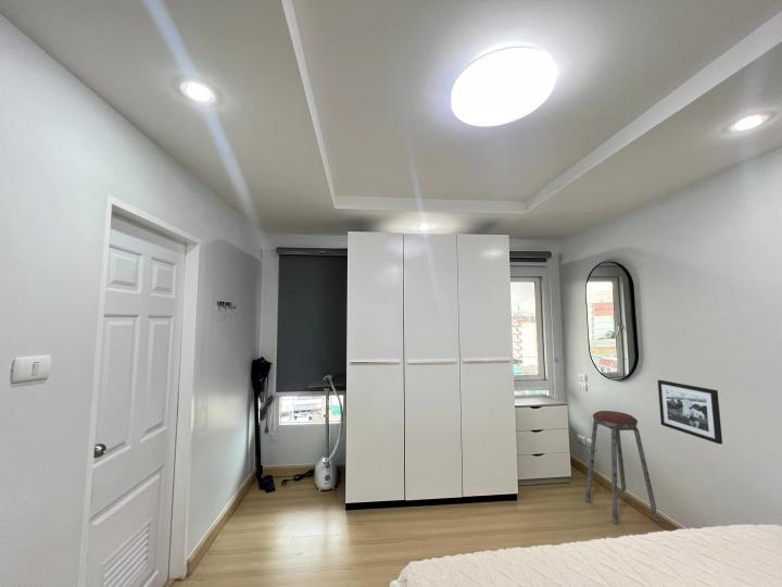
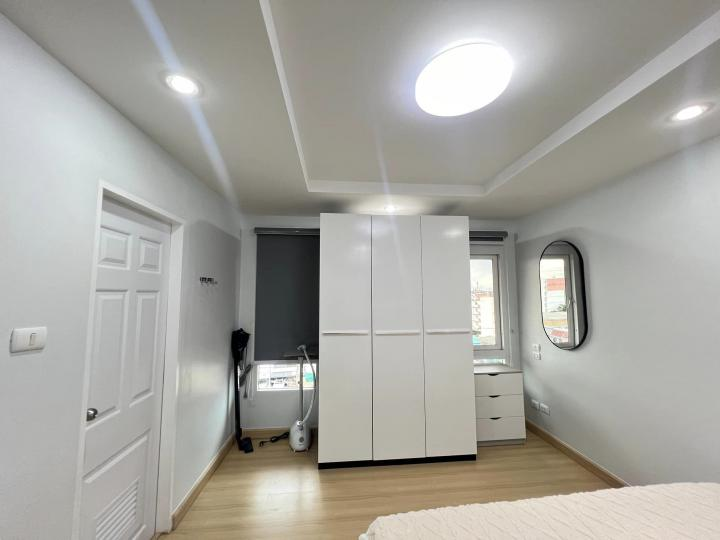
- music stool (616, 461)
- picture frame (686, 409)
